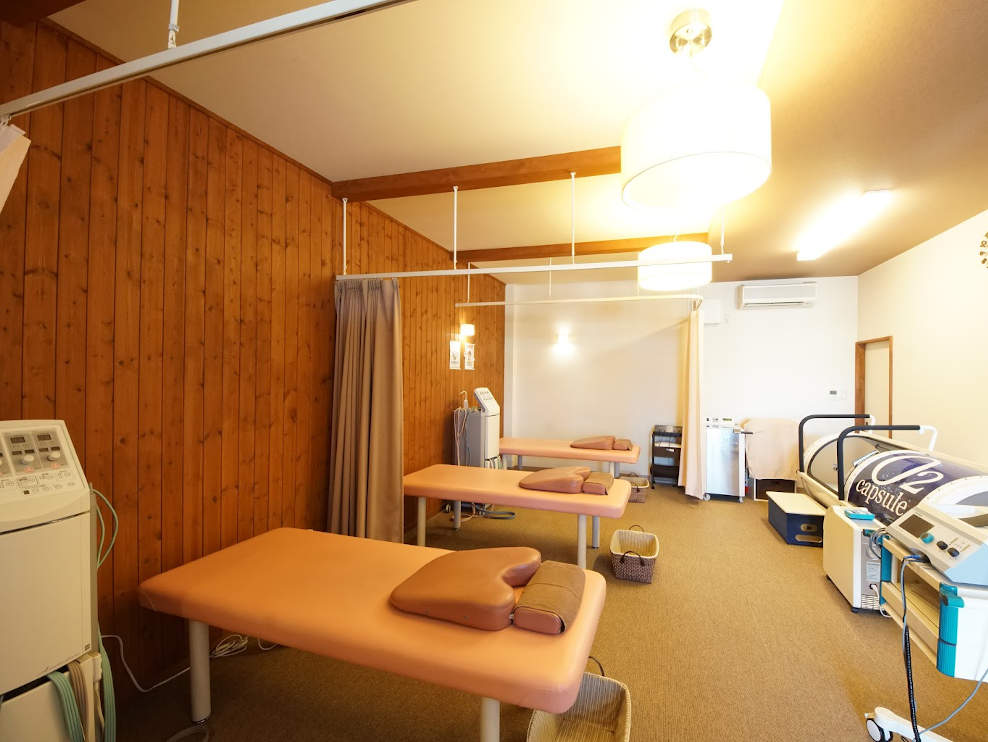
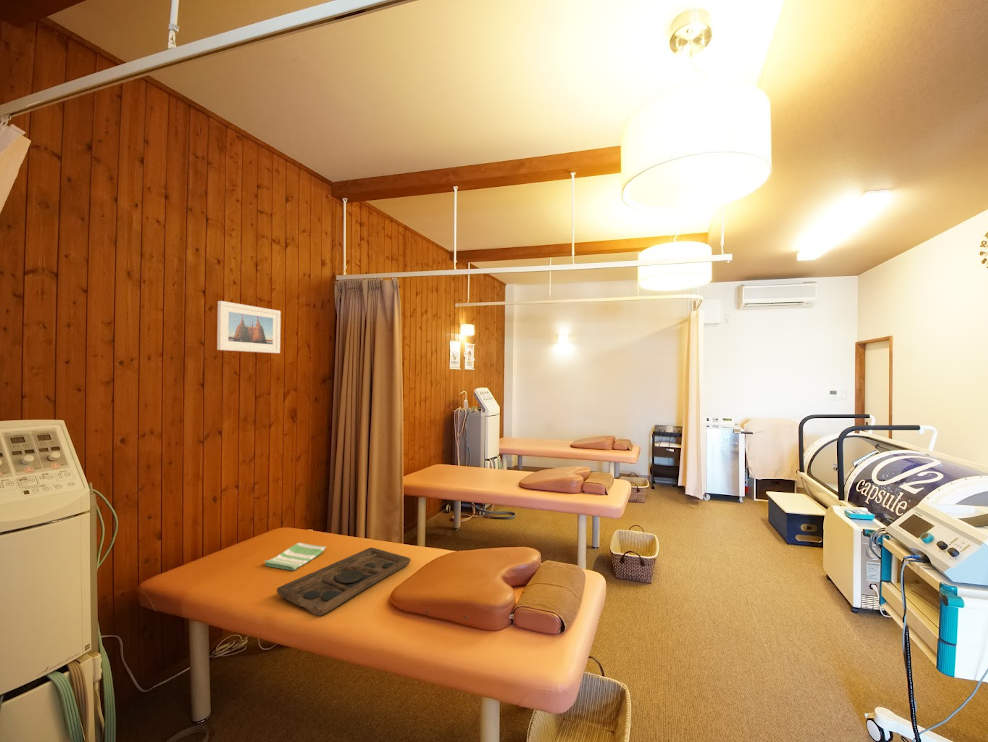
+ dish towel (296, 555)
+ decorative tray (349, 575)
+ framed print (251, 328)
